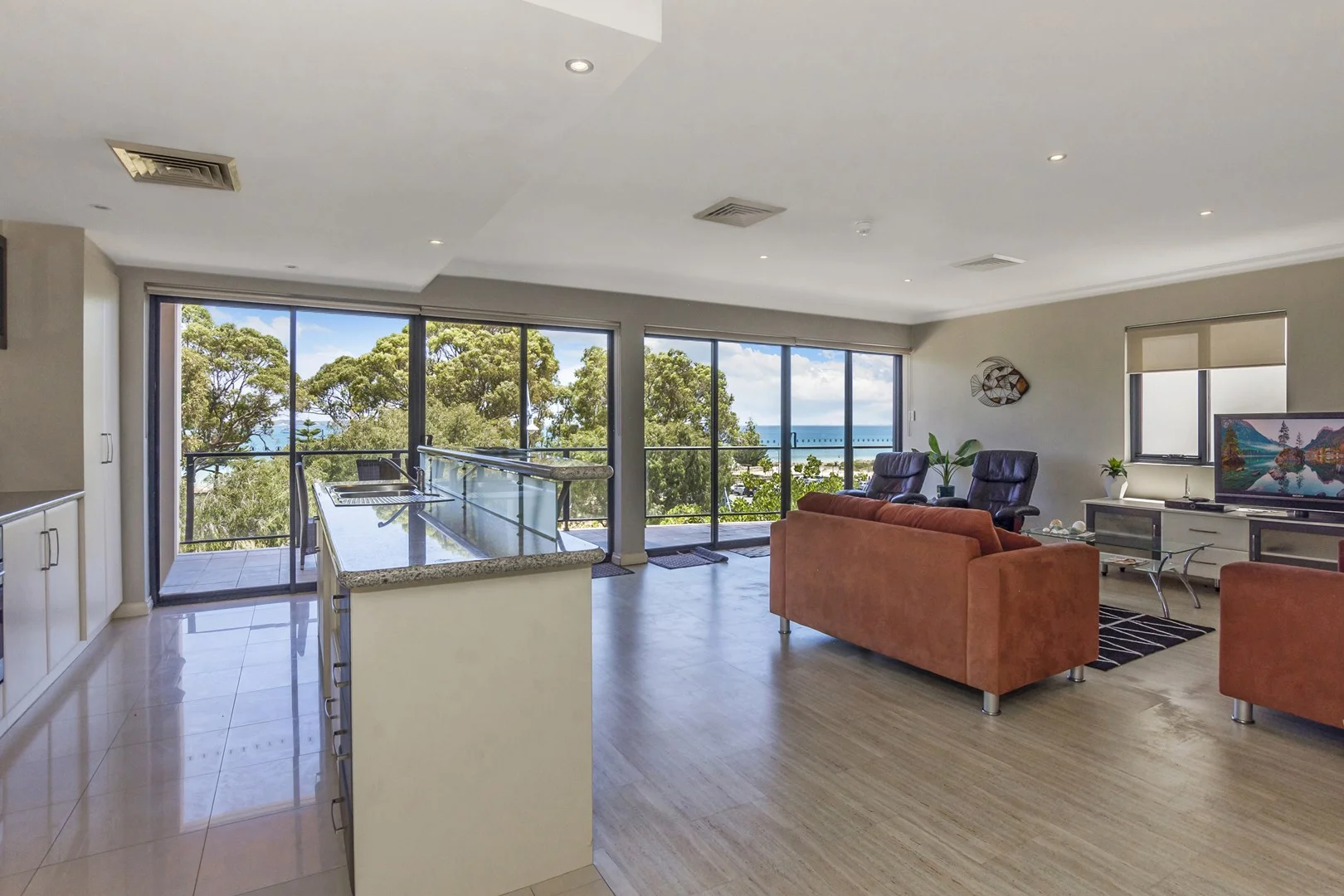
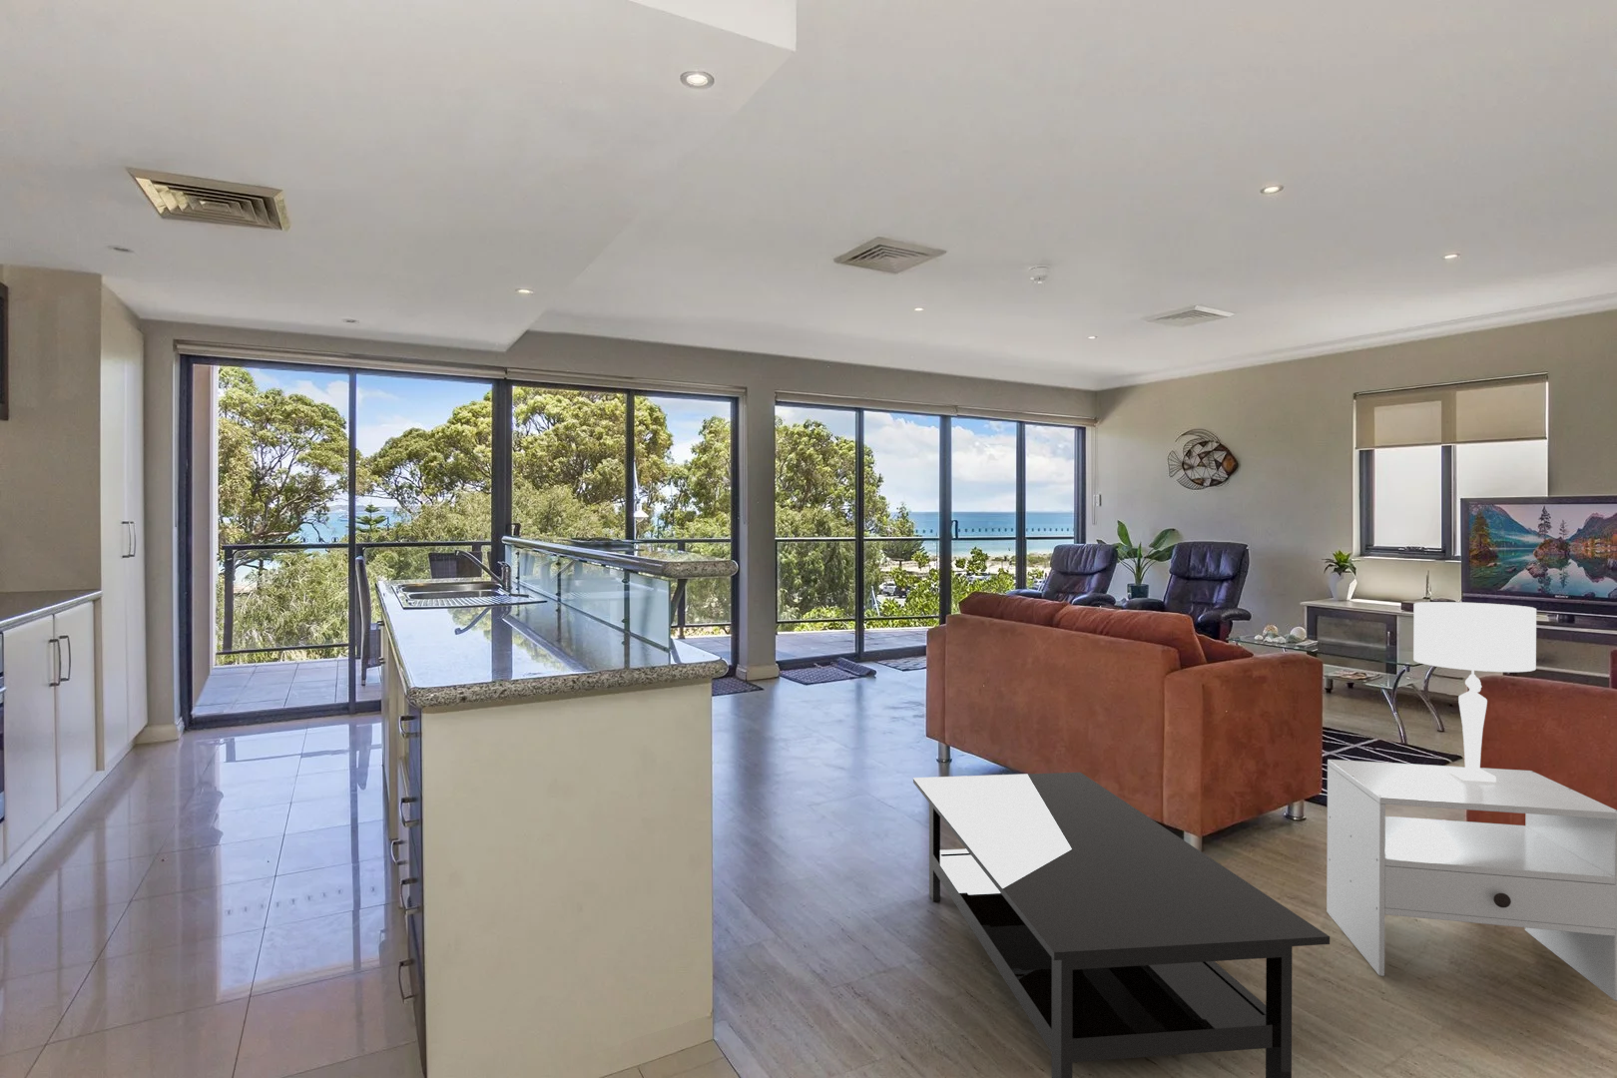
+ table lamp (1473, 691)
+ nightstand (1462, 870)
+ coffee table (1070, 906)
